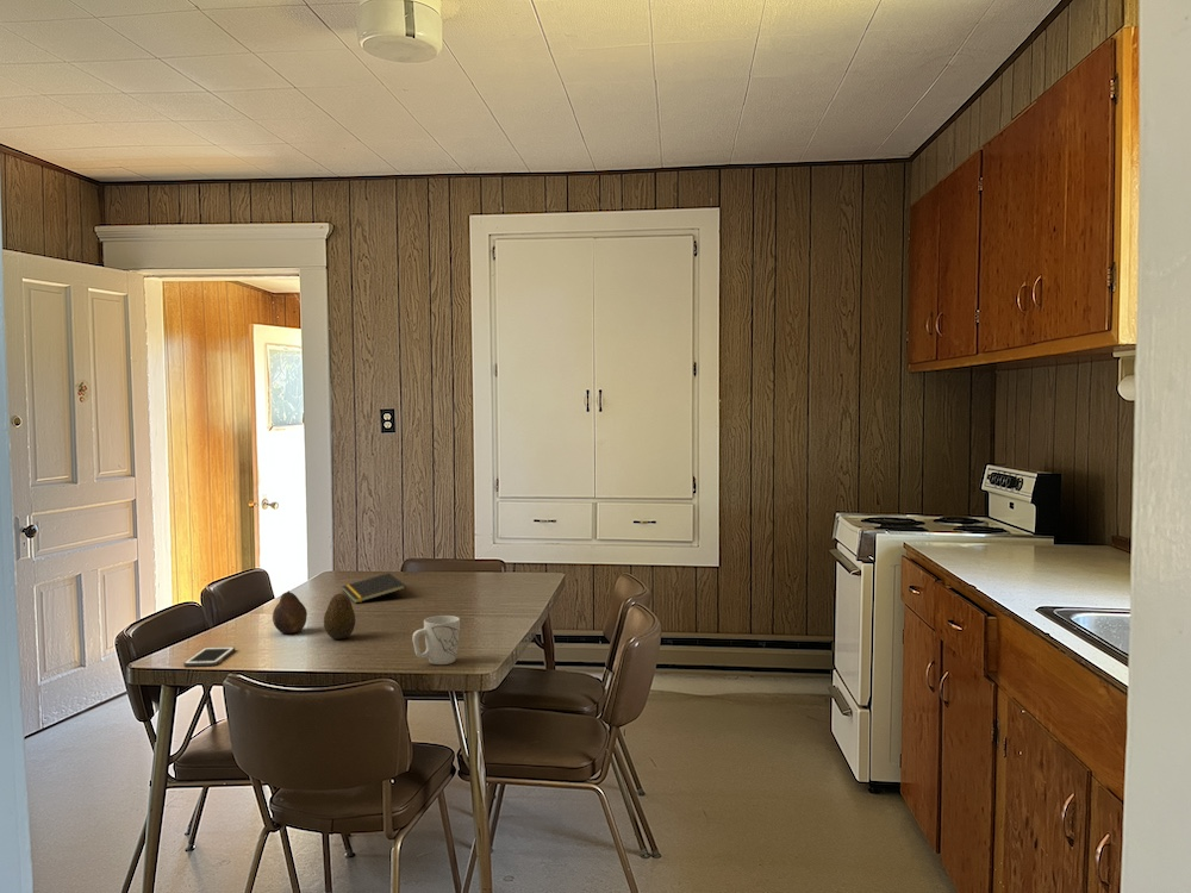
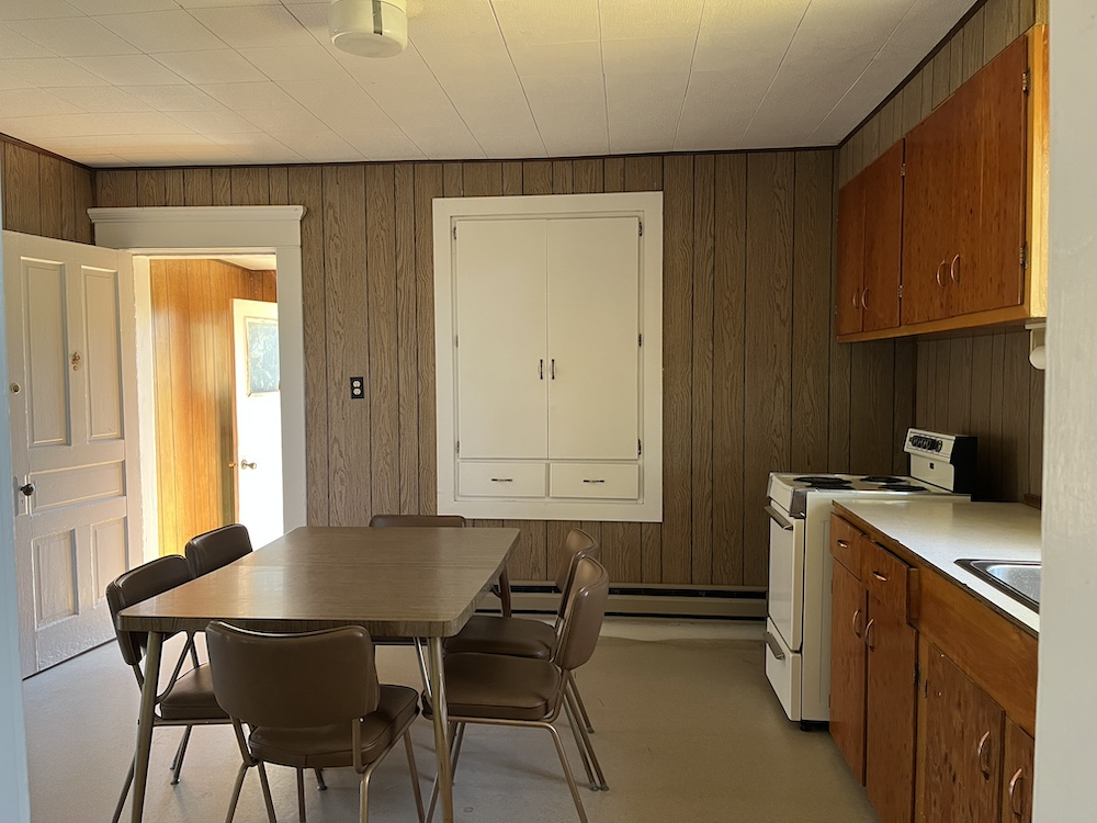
- fruit (339, 616)
- mug (436, 641)
- notepad (373, 587)
- fruit (289, 611)
- cell phone (210, 656)
